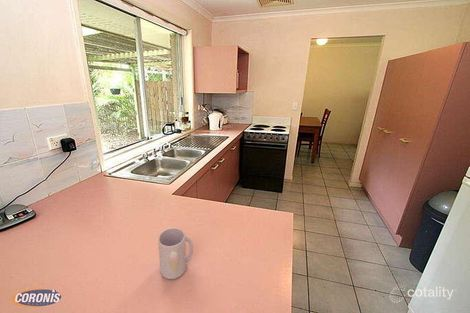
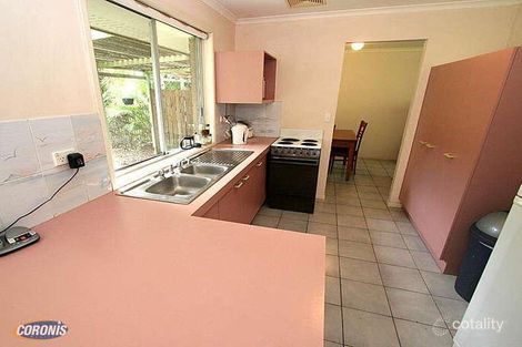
- mug (176, 251)
